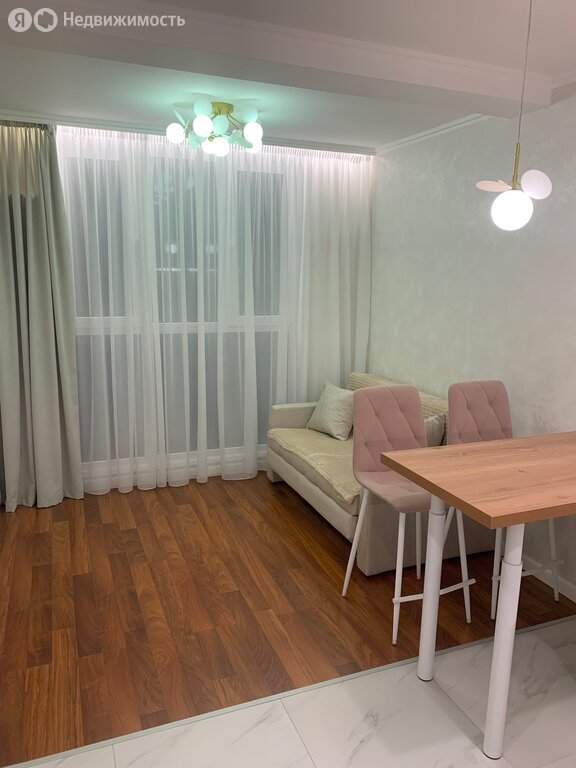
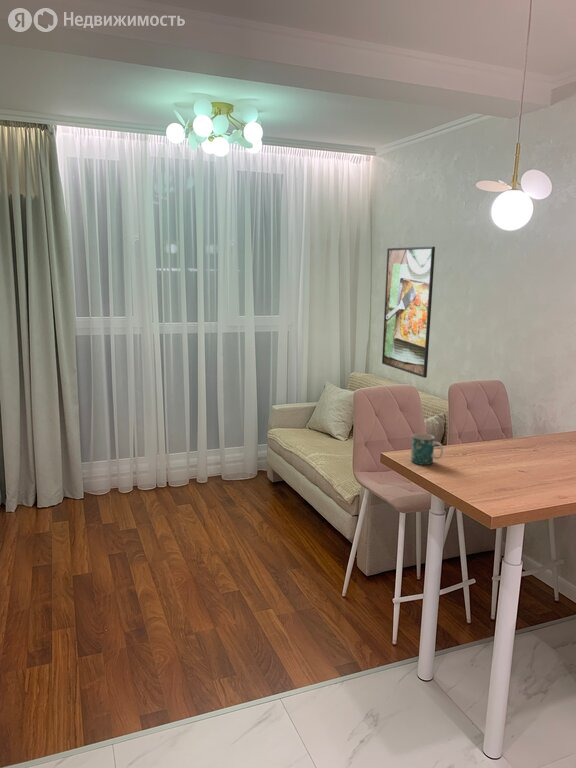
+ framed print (406, 310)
+ mug (427, 449)
